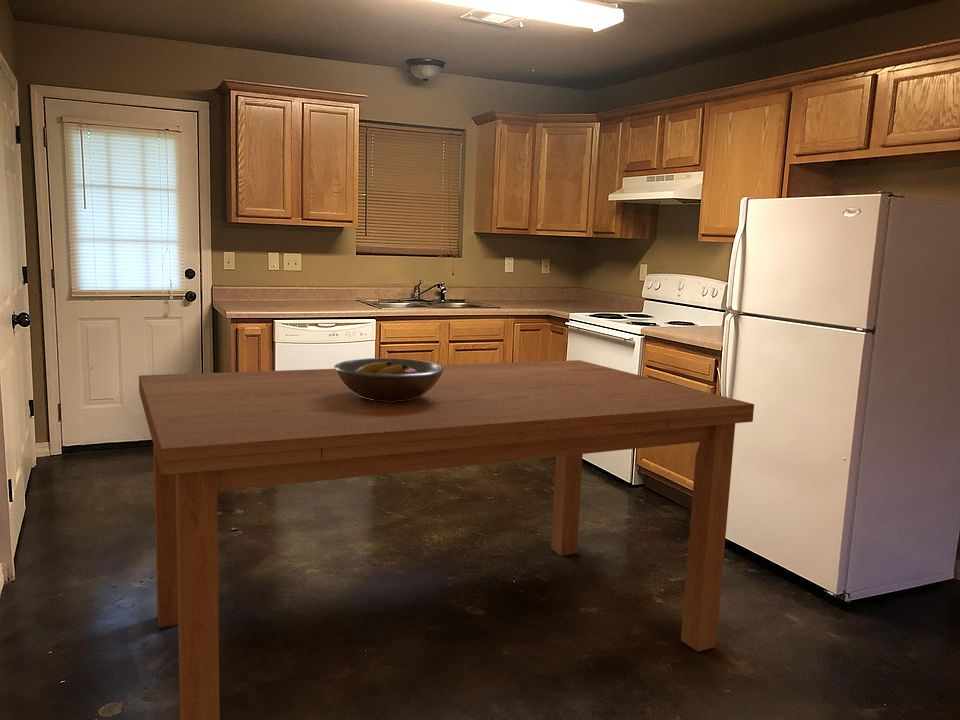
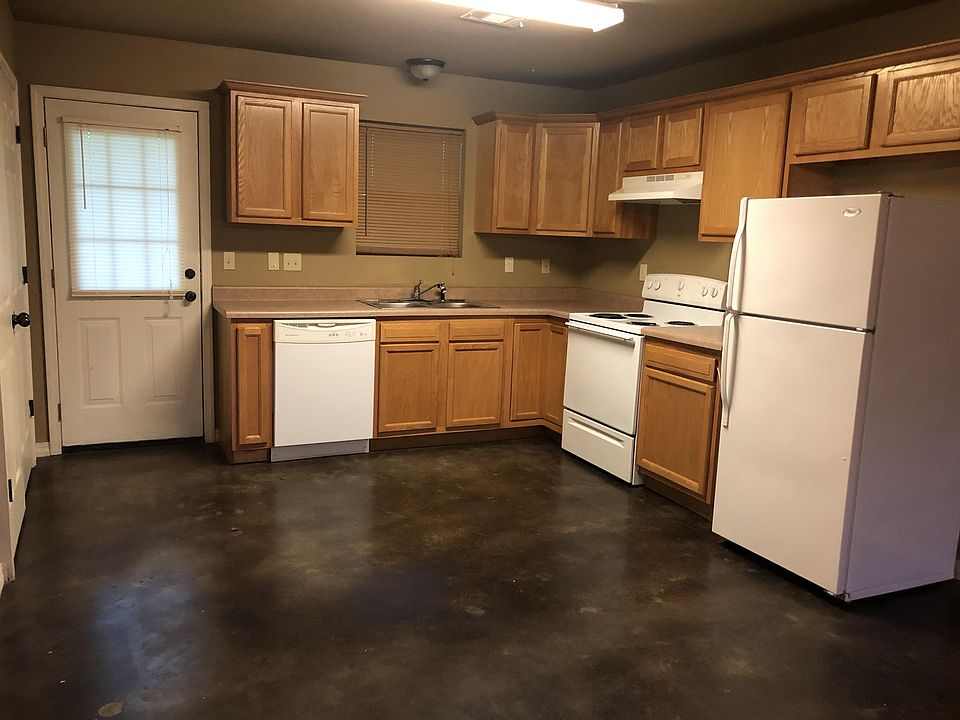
- dining table (430, 469)
- fruit bowl (389, 377)
